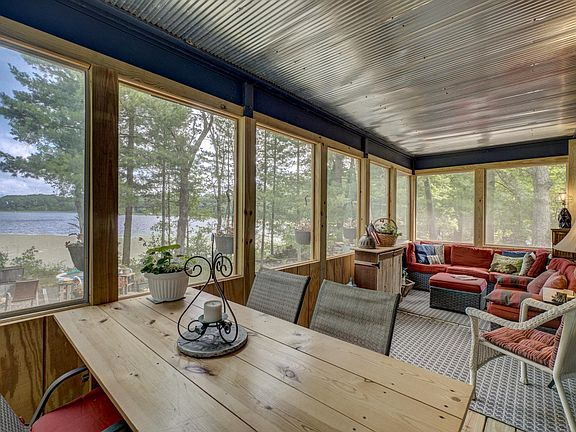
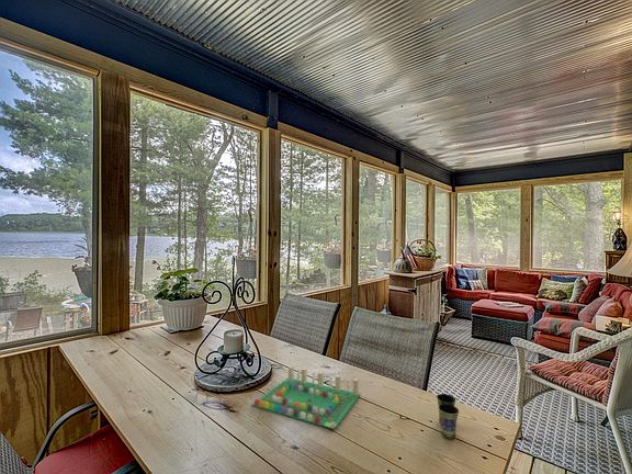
+ board game (307, 391)
+ cup (447, 416)
